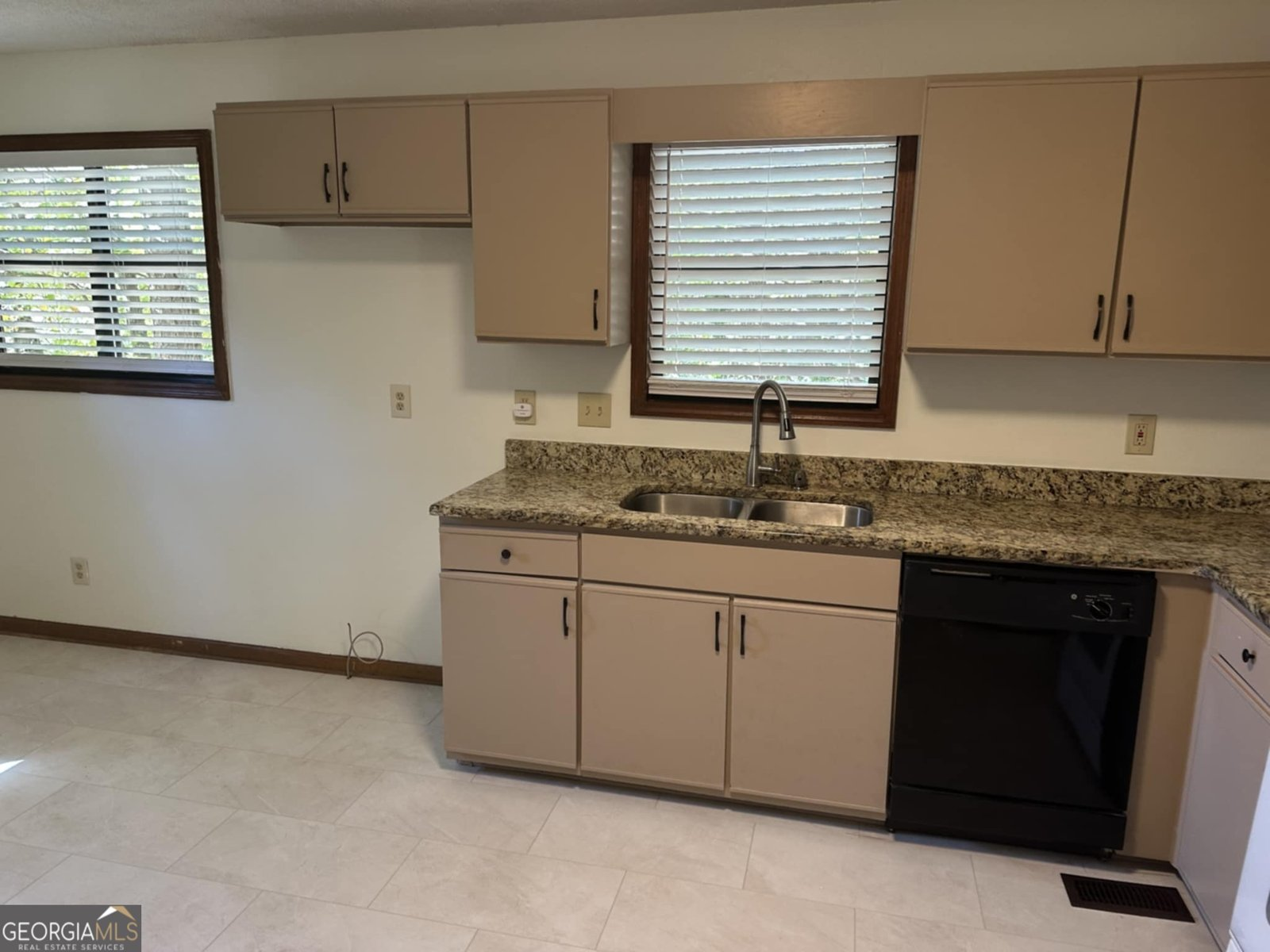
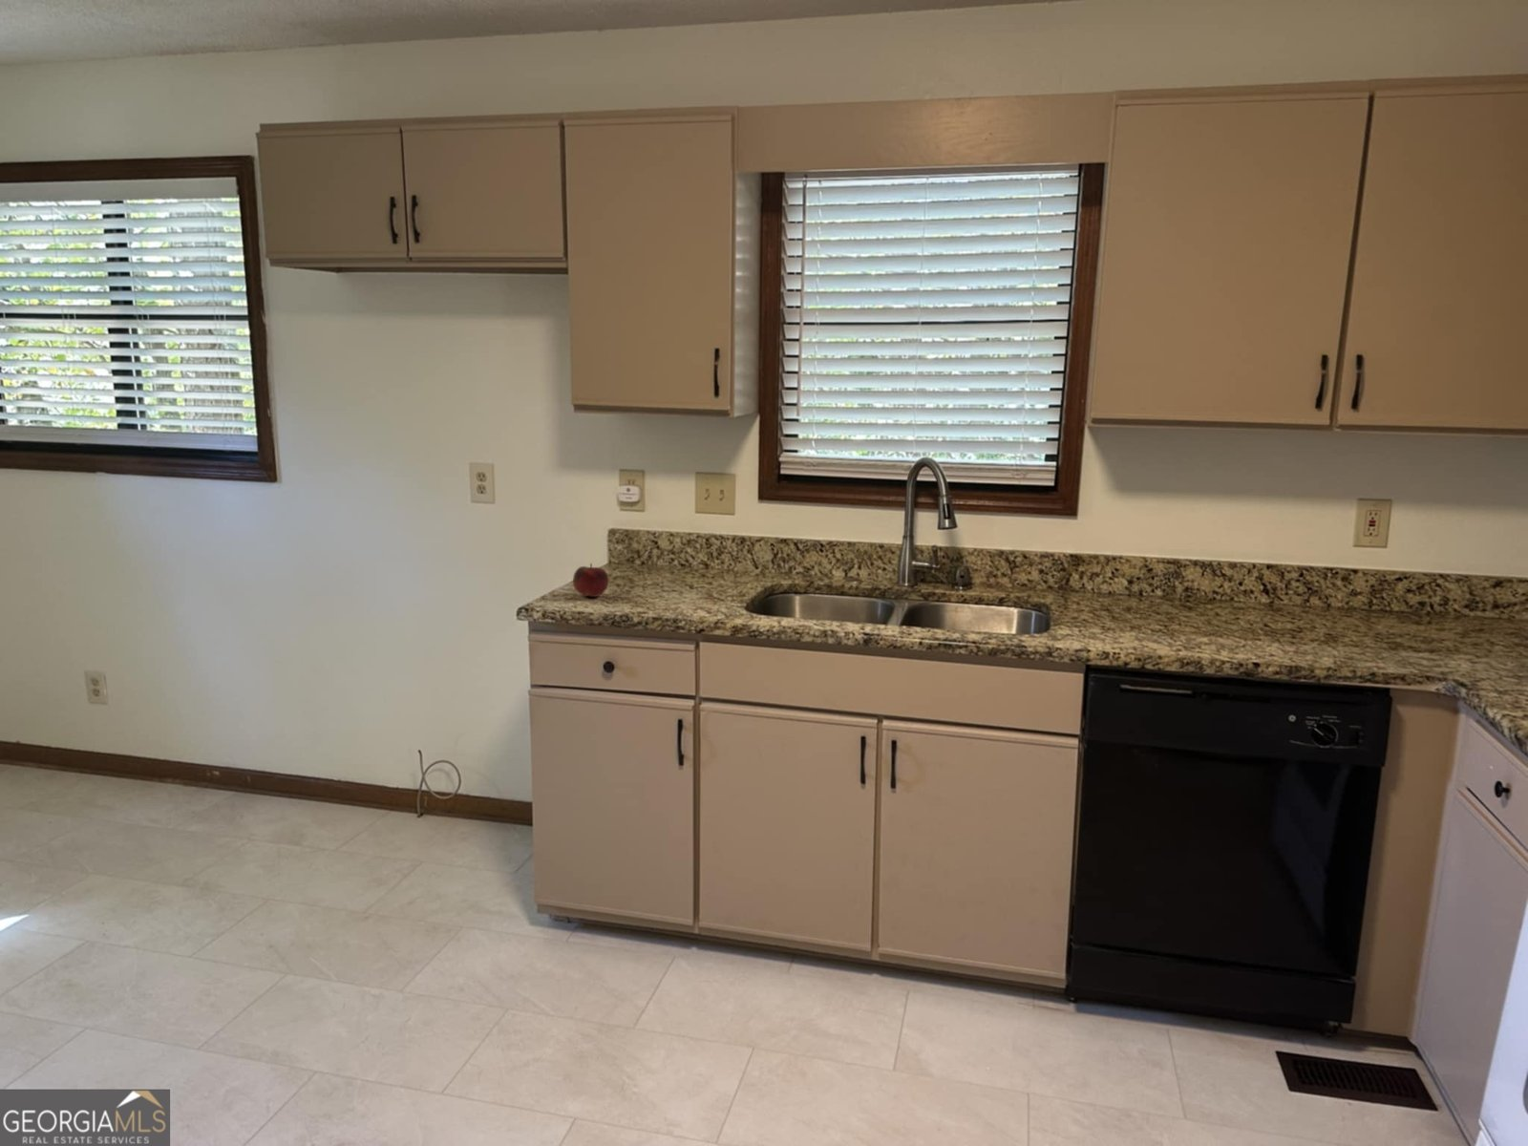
+ fruit (591, 580)
